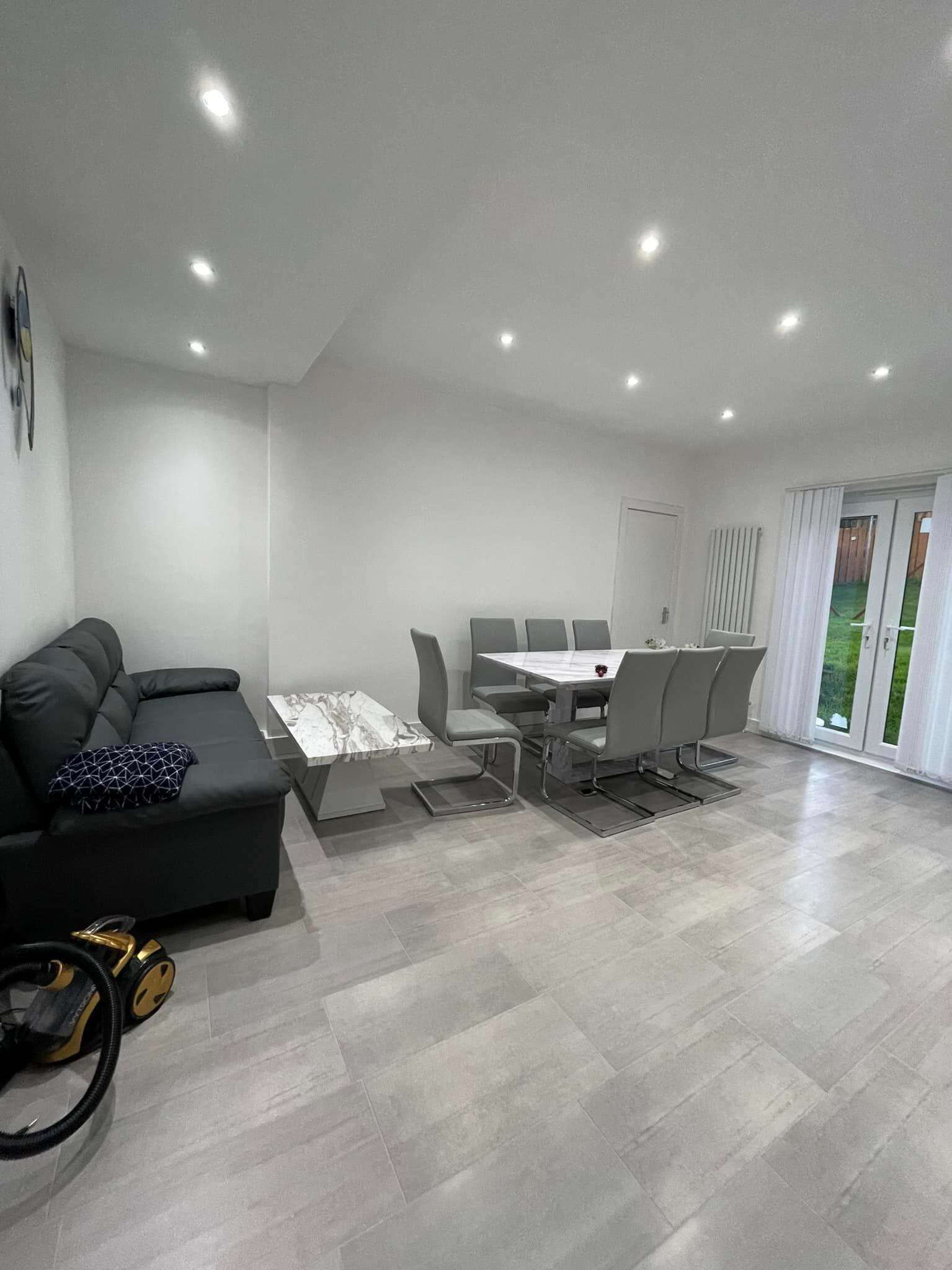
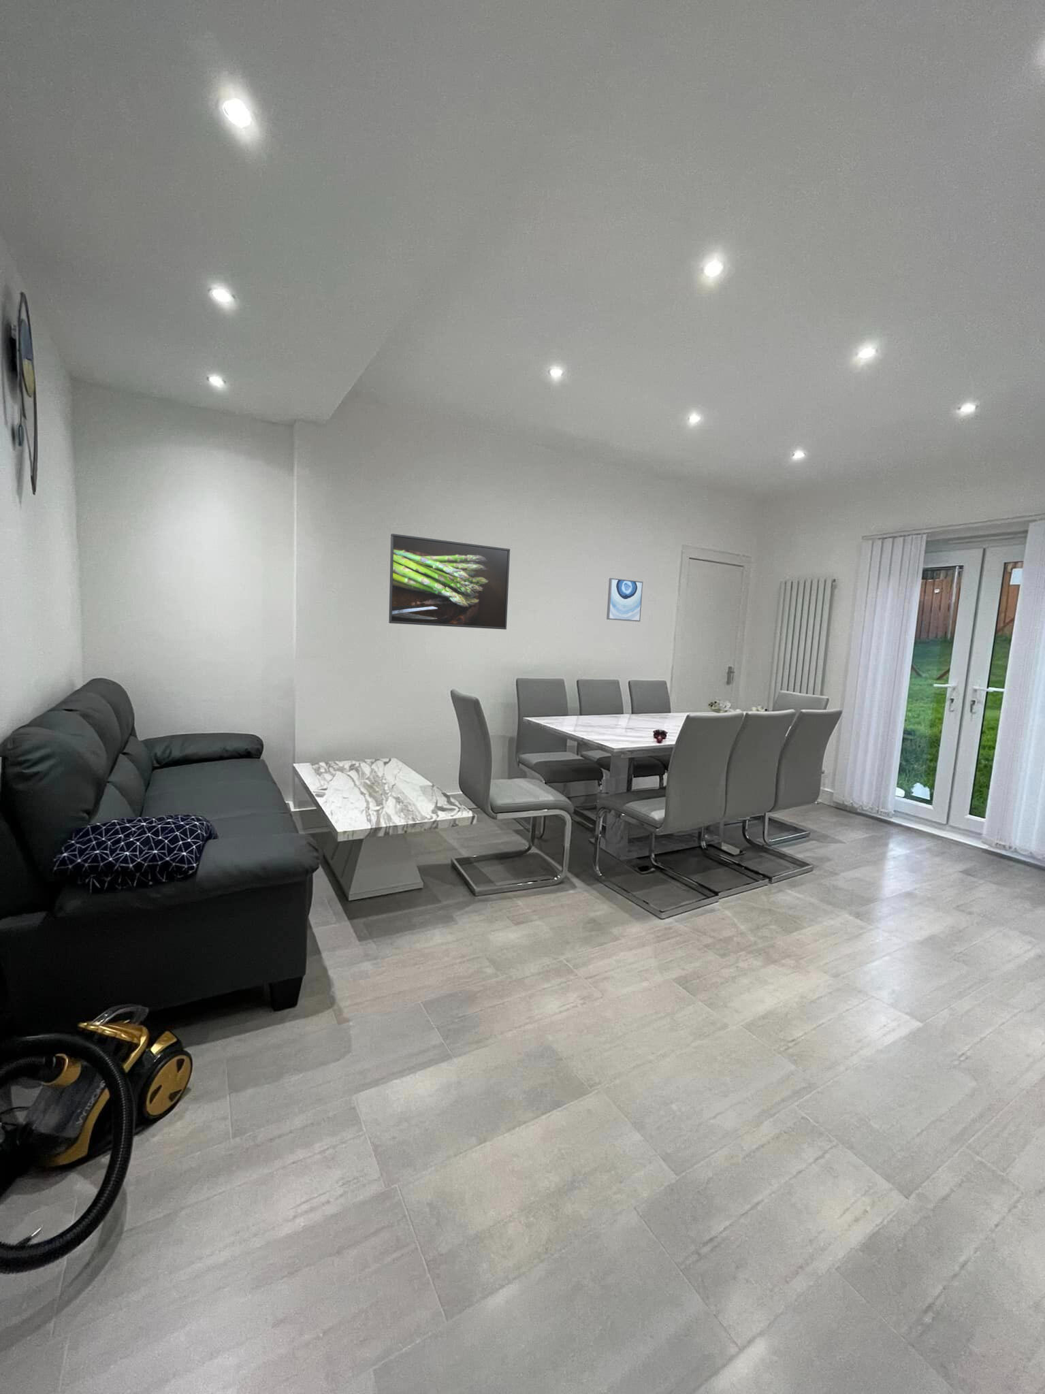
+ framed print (452, 584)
+ wall art (625, 599)
